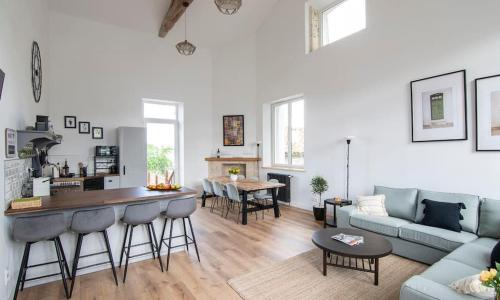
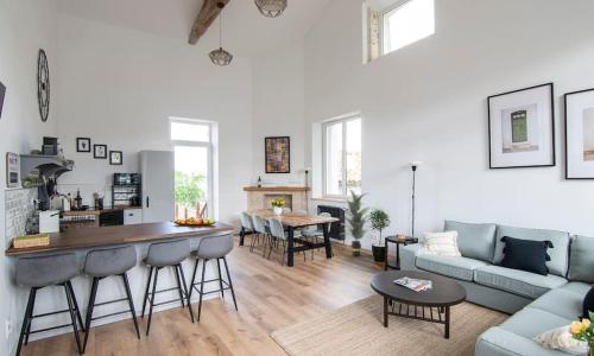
+ indoor plant (355, 221)
